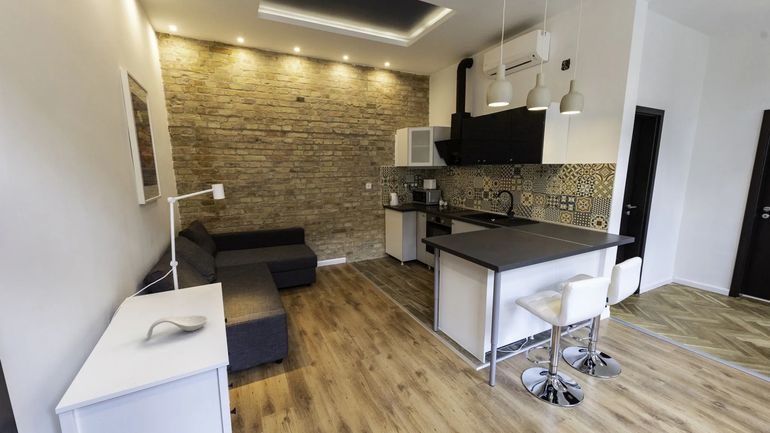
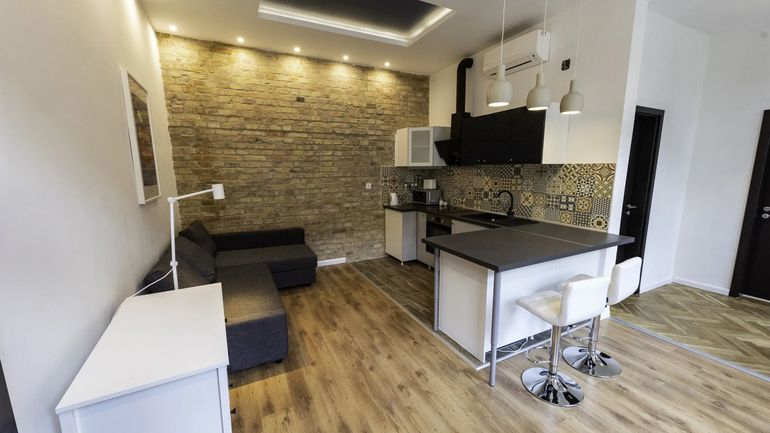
- spoon rest (178, 323)
